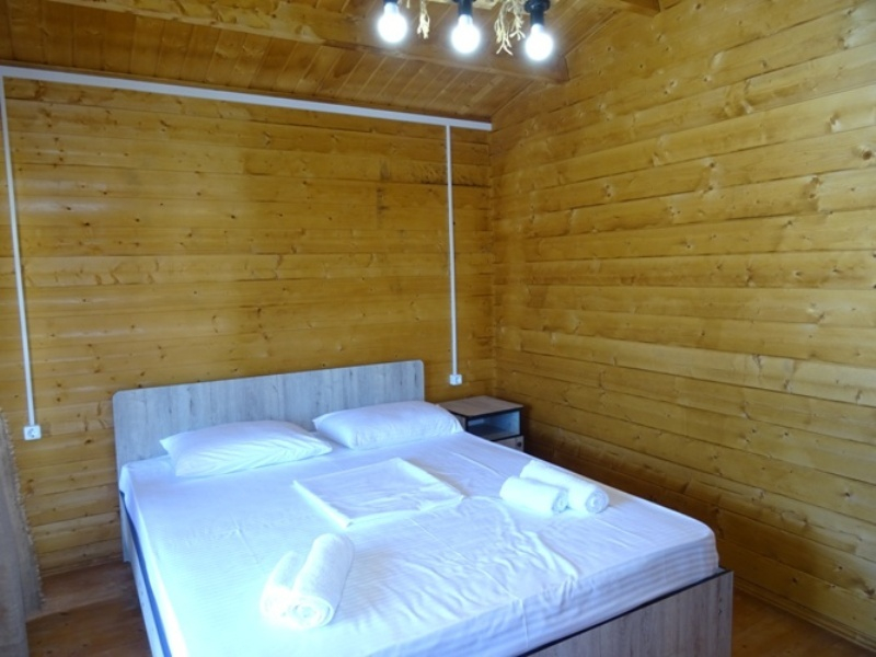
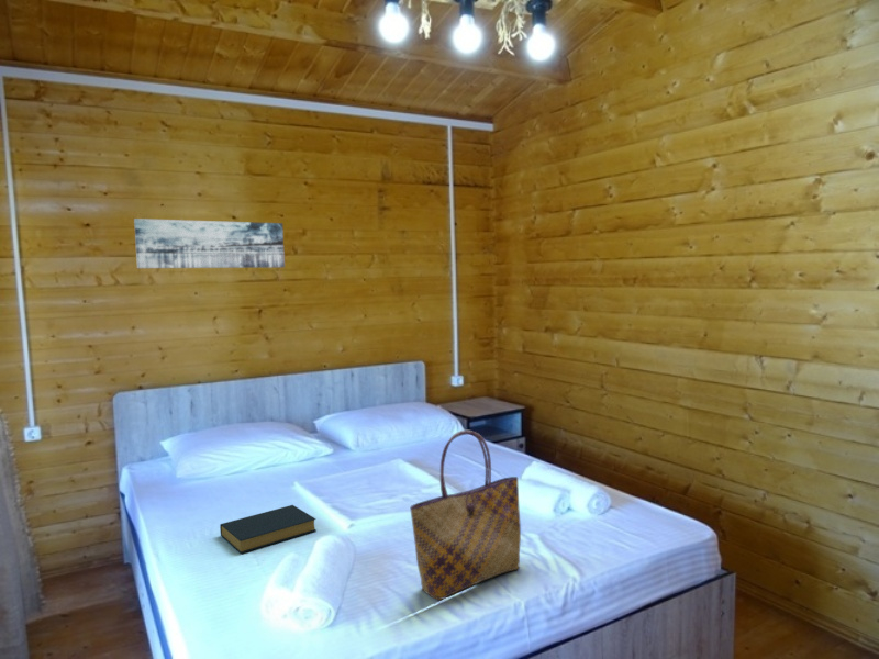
+ wall art (213, 244)
+ tote bag (469, 505)
+ hardback book (268, 526)
